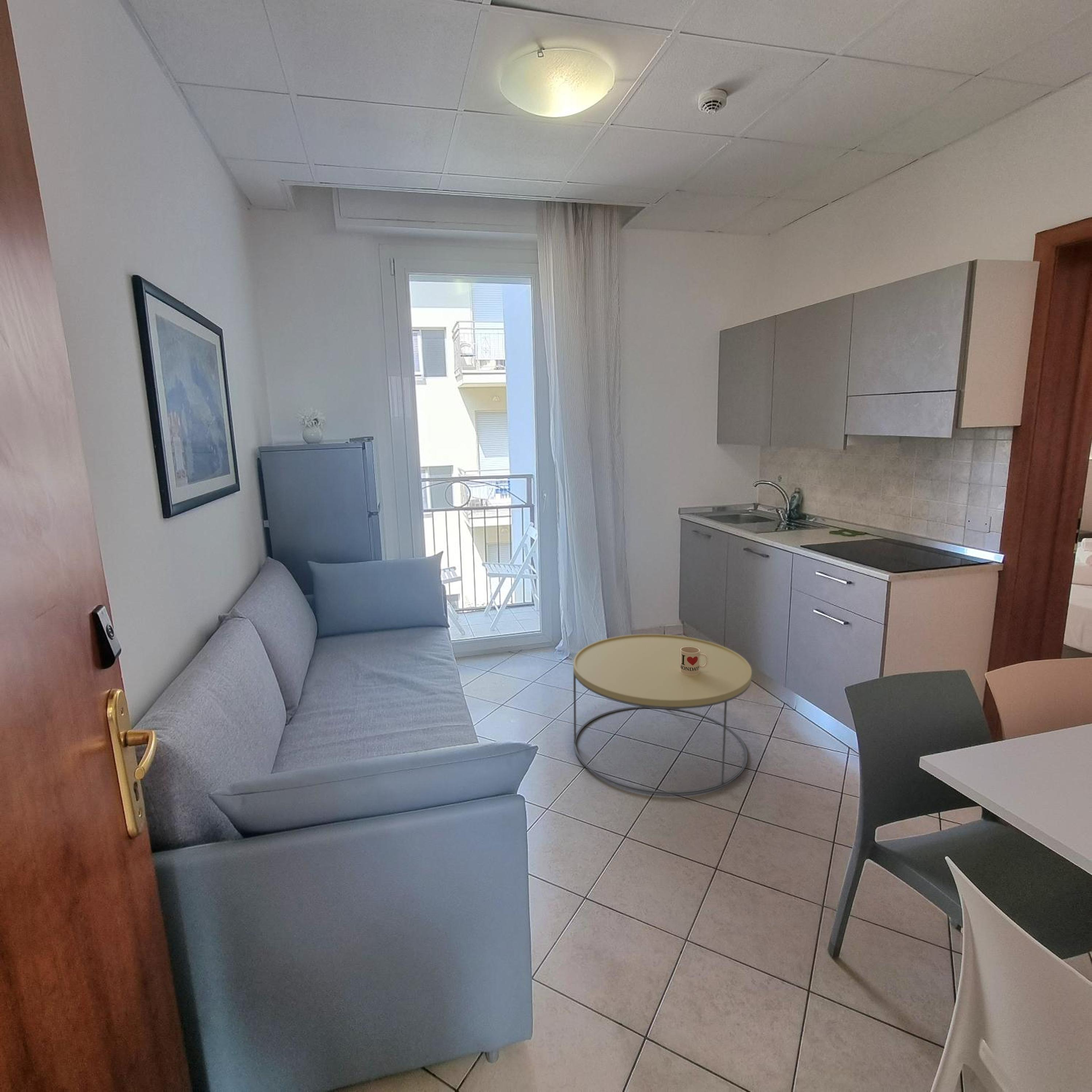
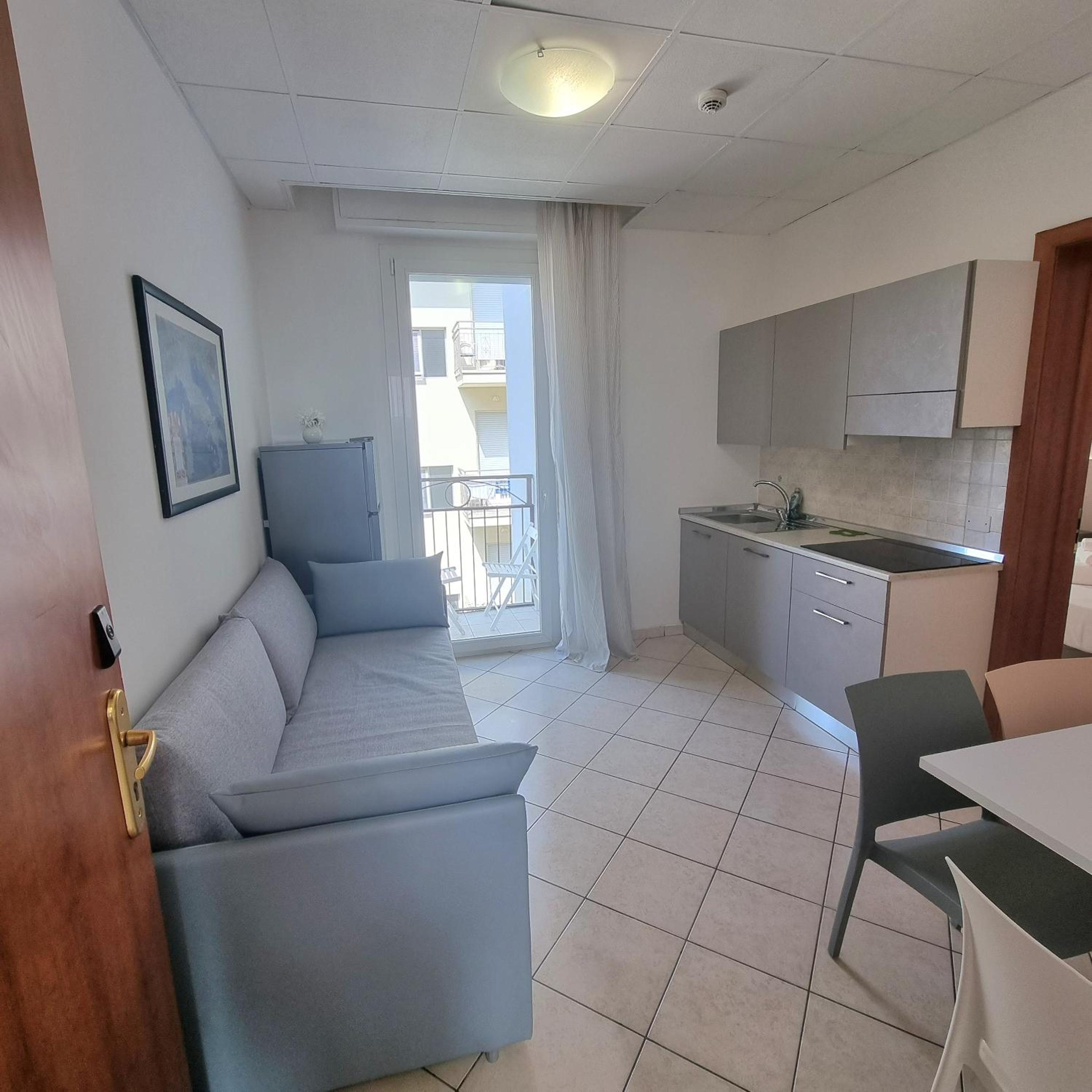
- mug (694, 658)
- coffee table (659, 704)
